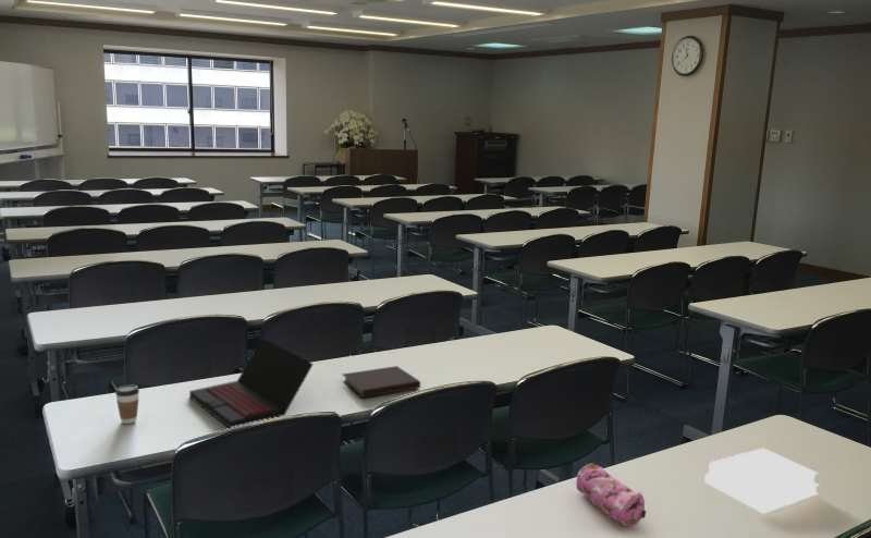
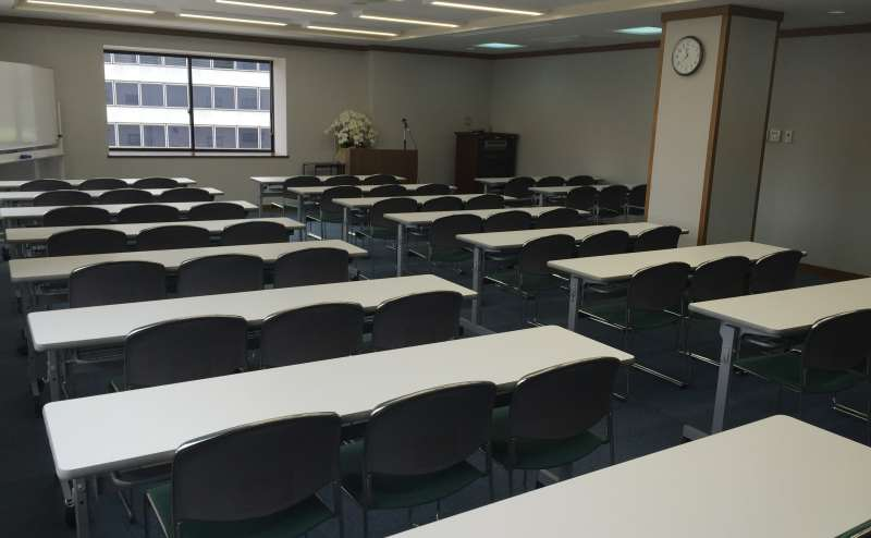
- bible (761, 477)
- notebook (380, 381)
- laptop (250, 379)
- pencil case (609, 492)
- coffee cup (127, 404)
